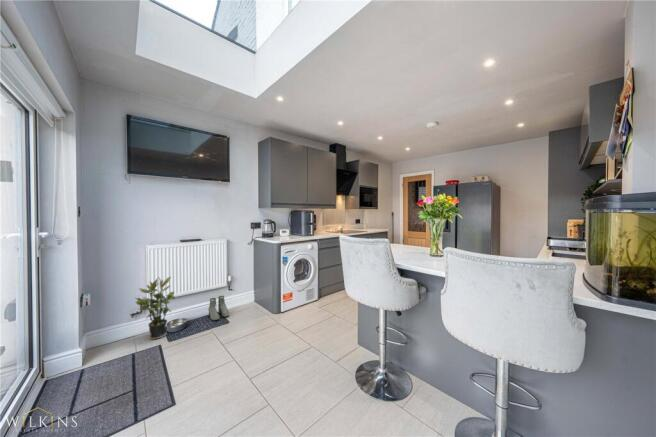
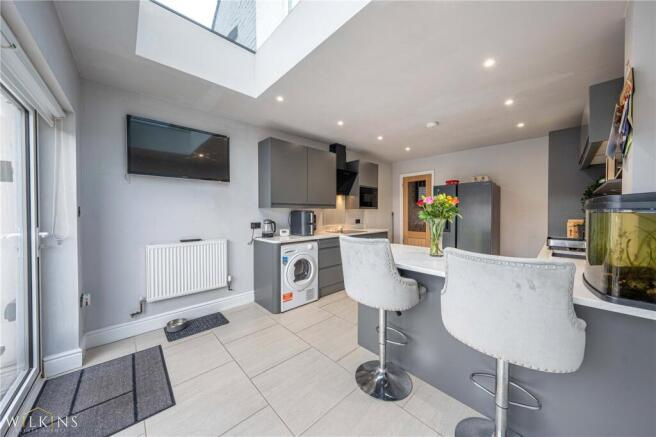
- boots (218, 307)
- potted plant (155, 307)
